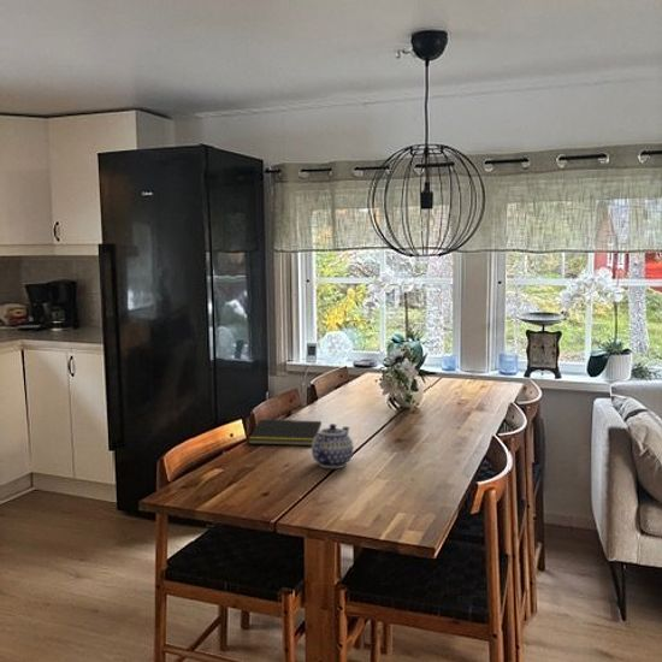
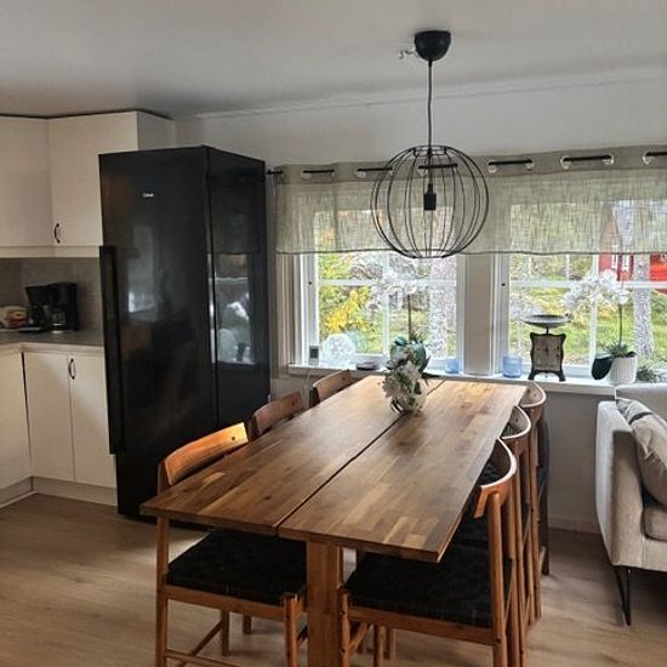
- notepad (285, 431)
- teapot (332, 444)
